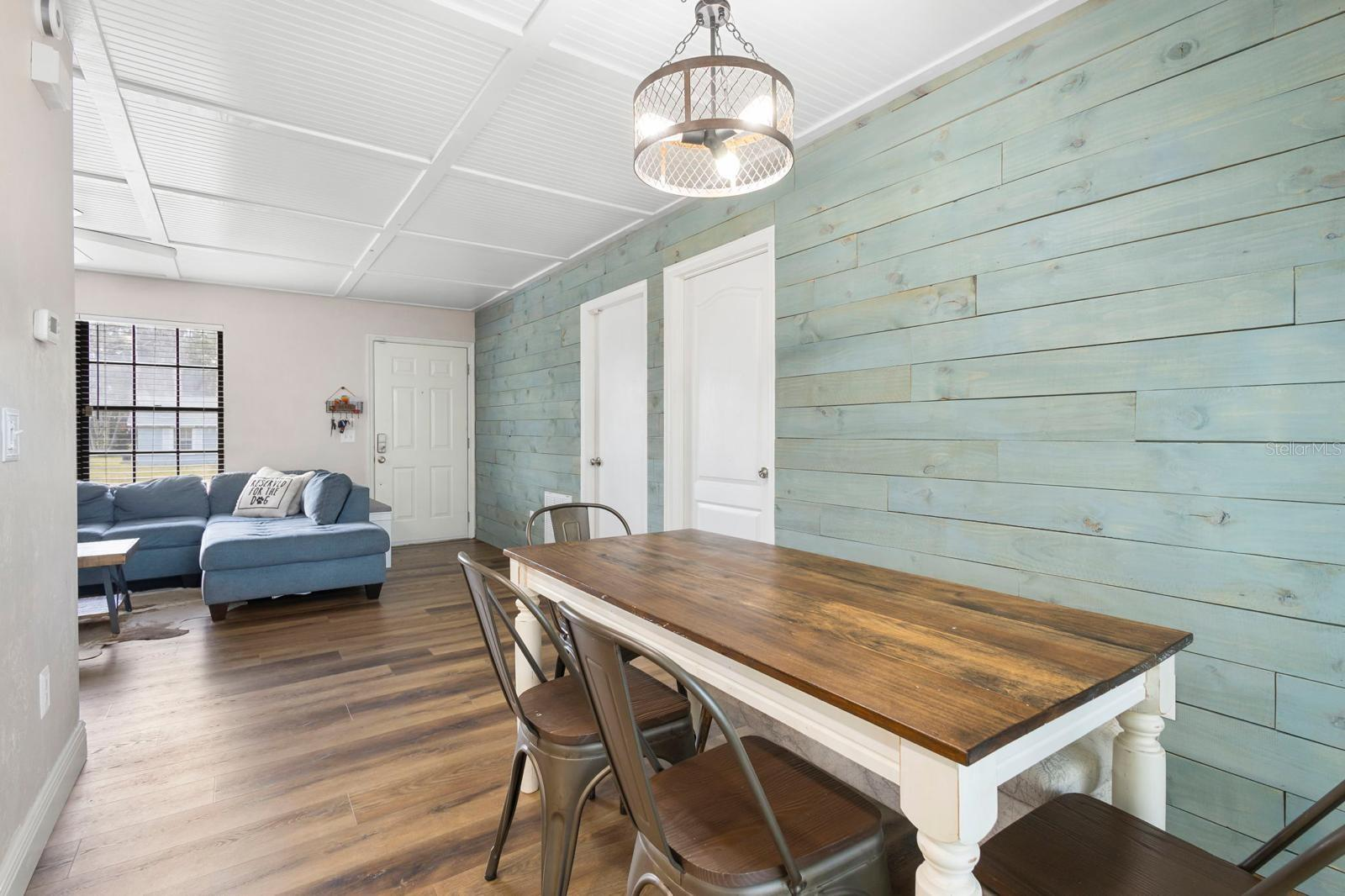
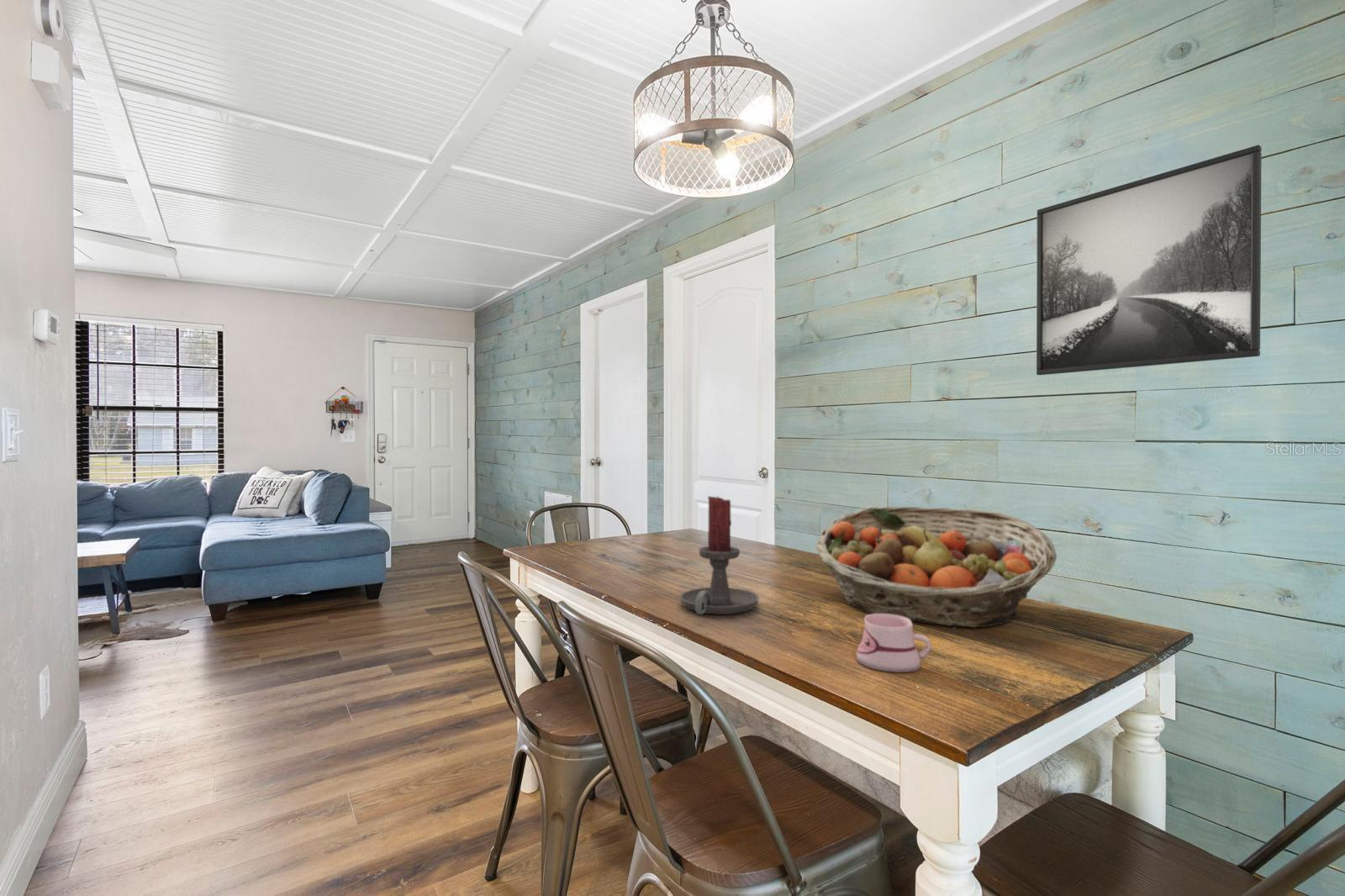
+ candle holder (715, 552)
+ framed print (1135, 274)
+ fruit basket (926, 560)
+ mug (893, 642)
